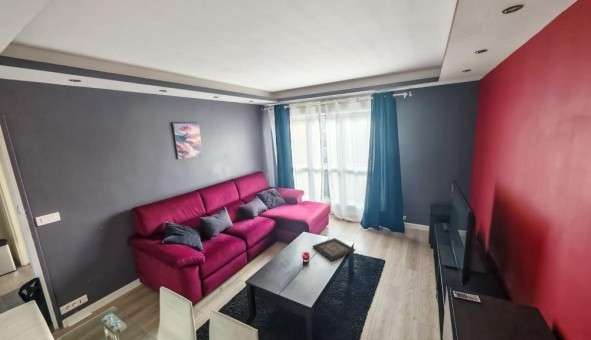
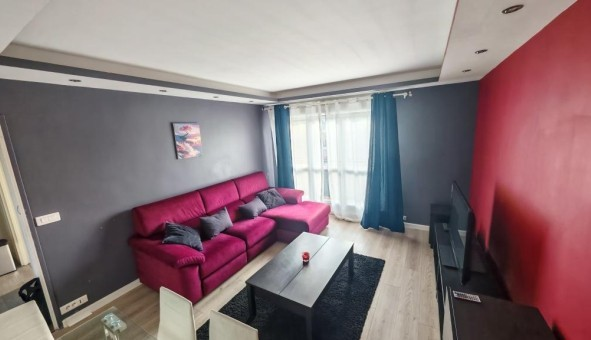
- decorative tray (333, 248)
